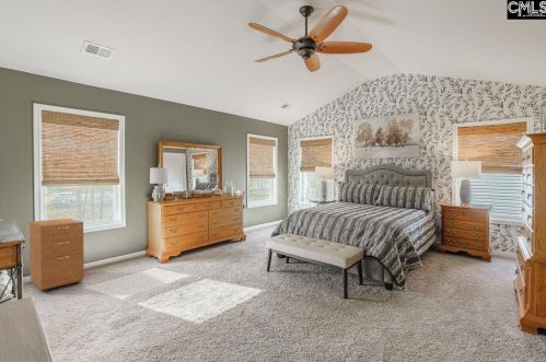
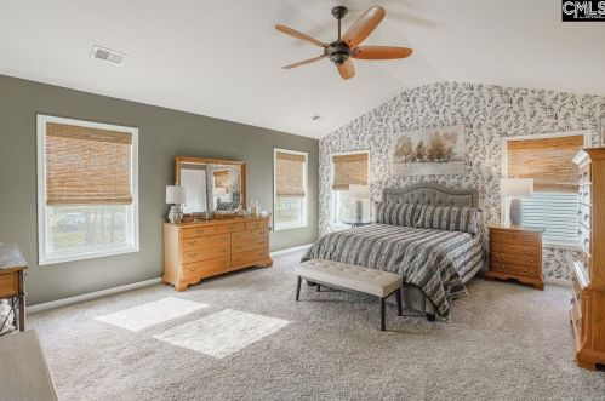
- desk (56, 252)
